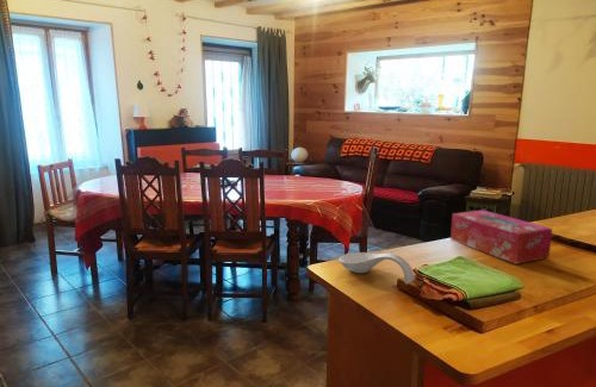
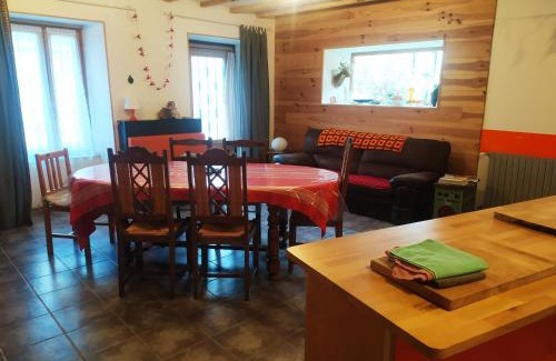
- spoon rest (374, 262)
- tissue box (497, 233)
